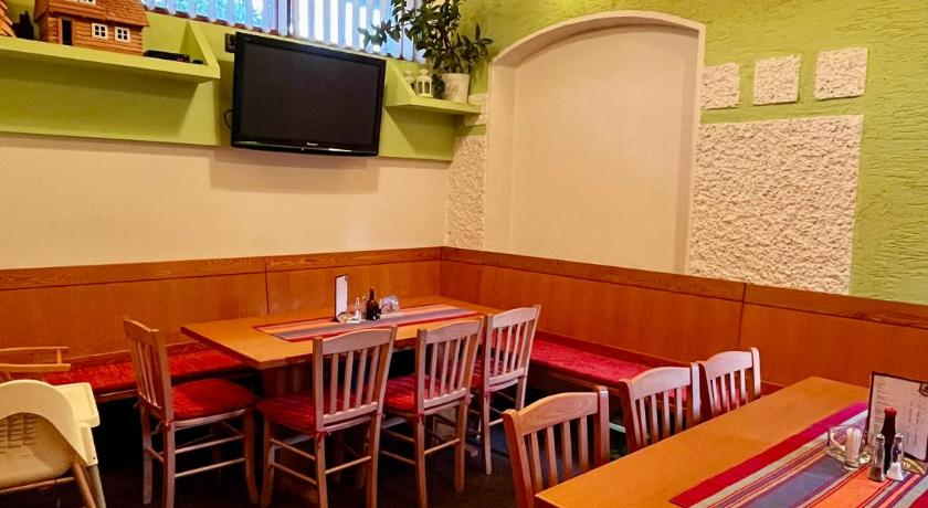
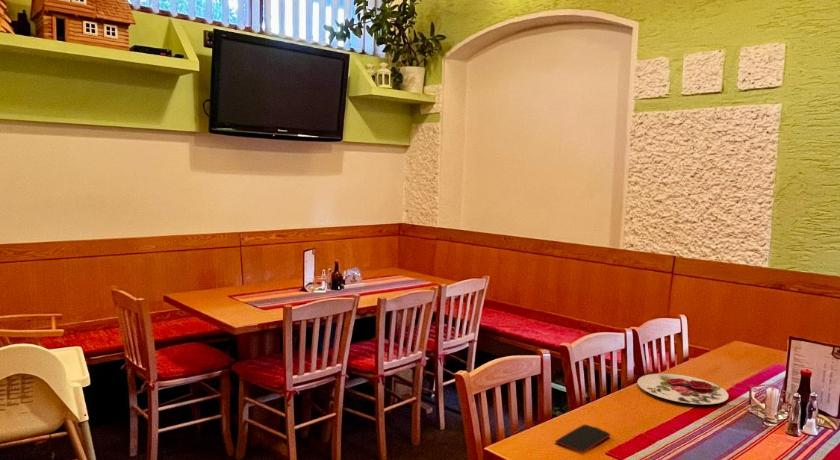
+ plate (681, 387)
+ smartphone (583, 437)
